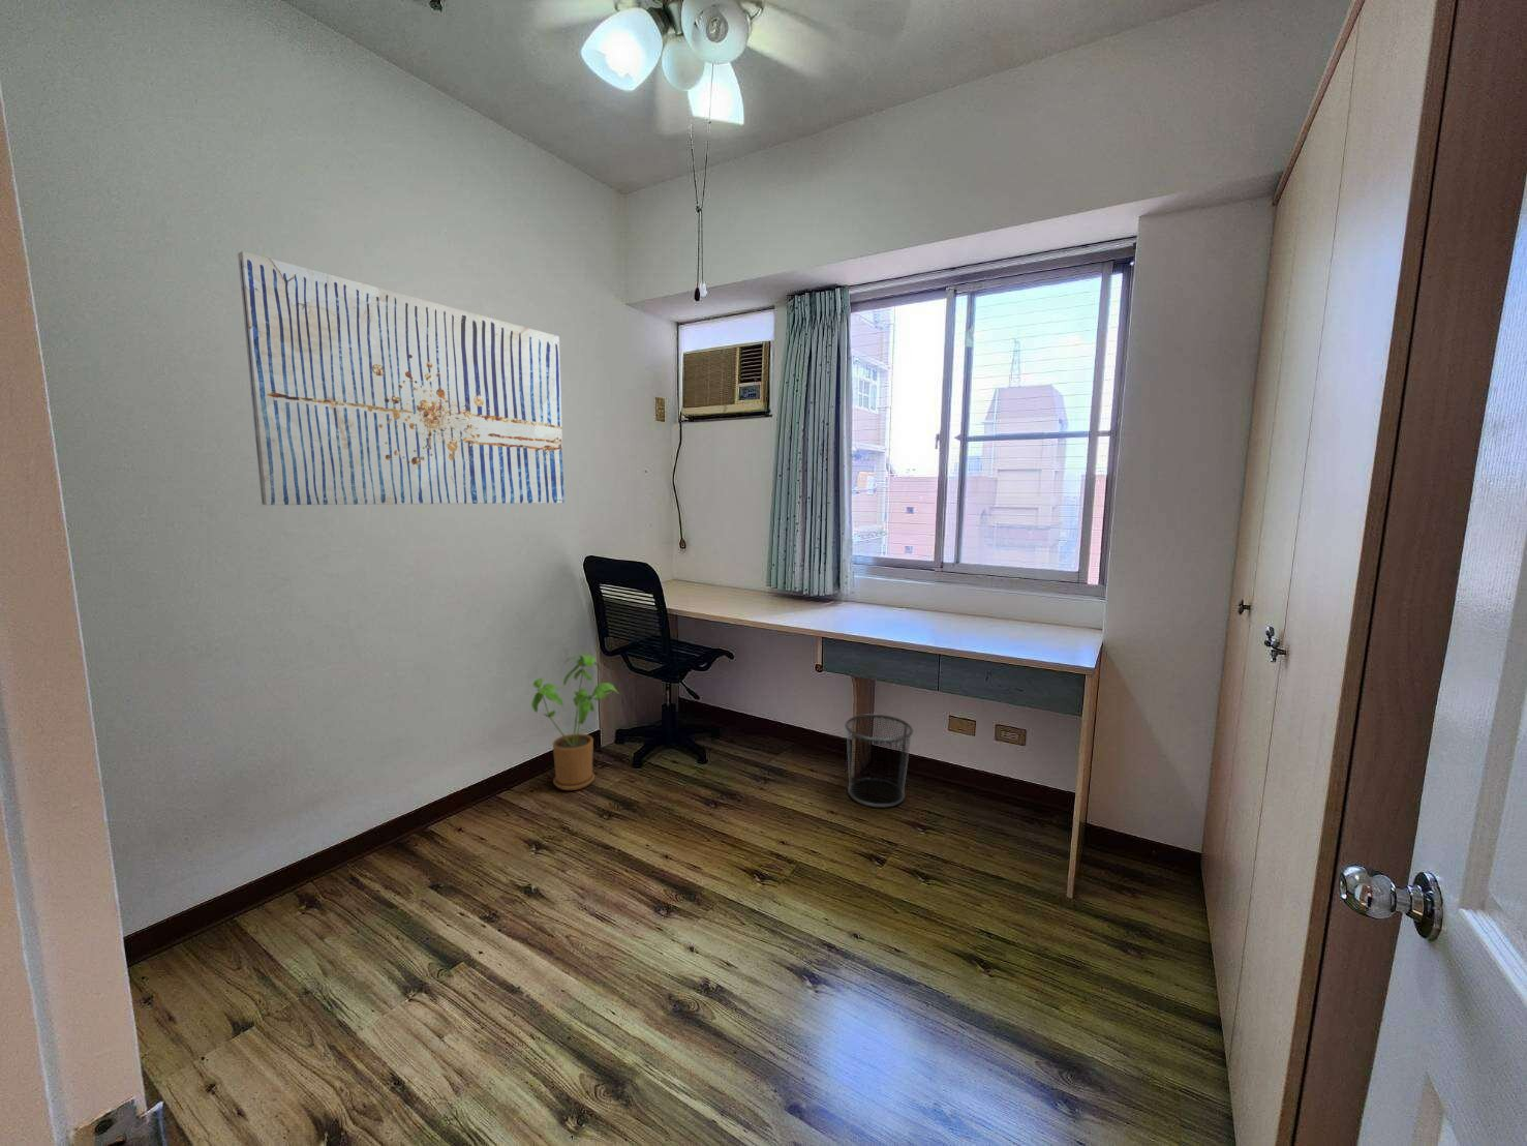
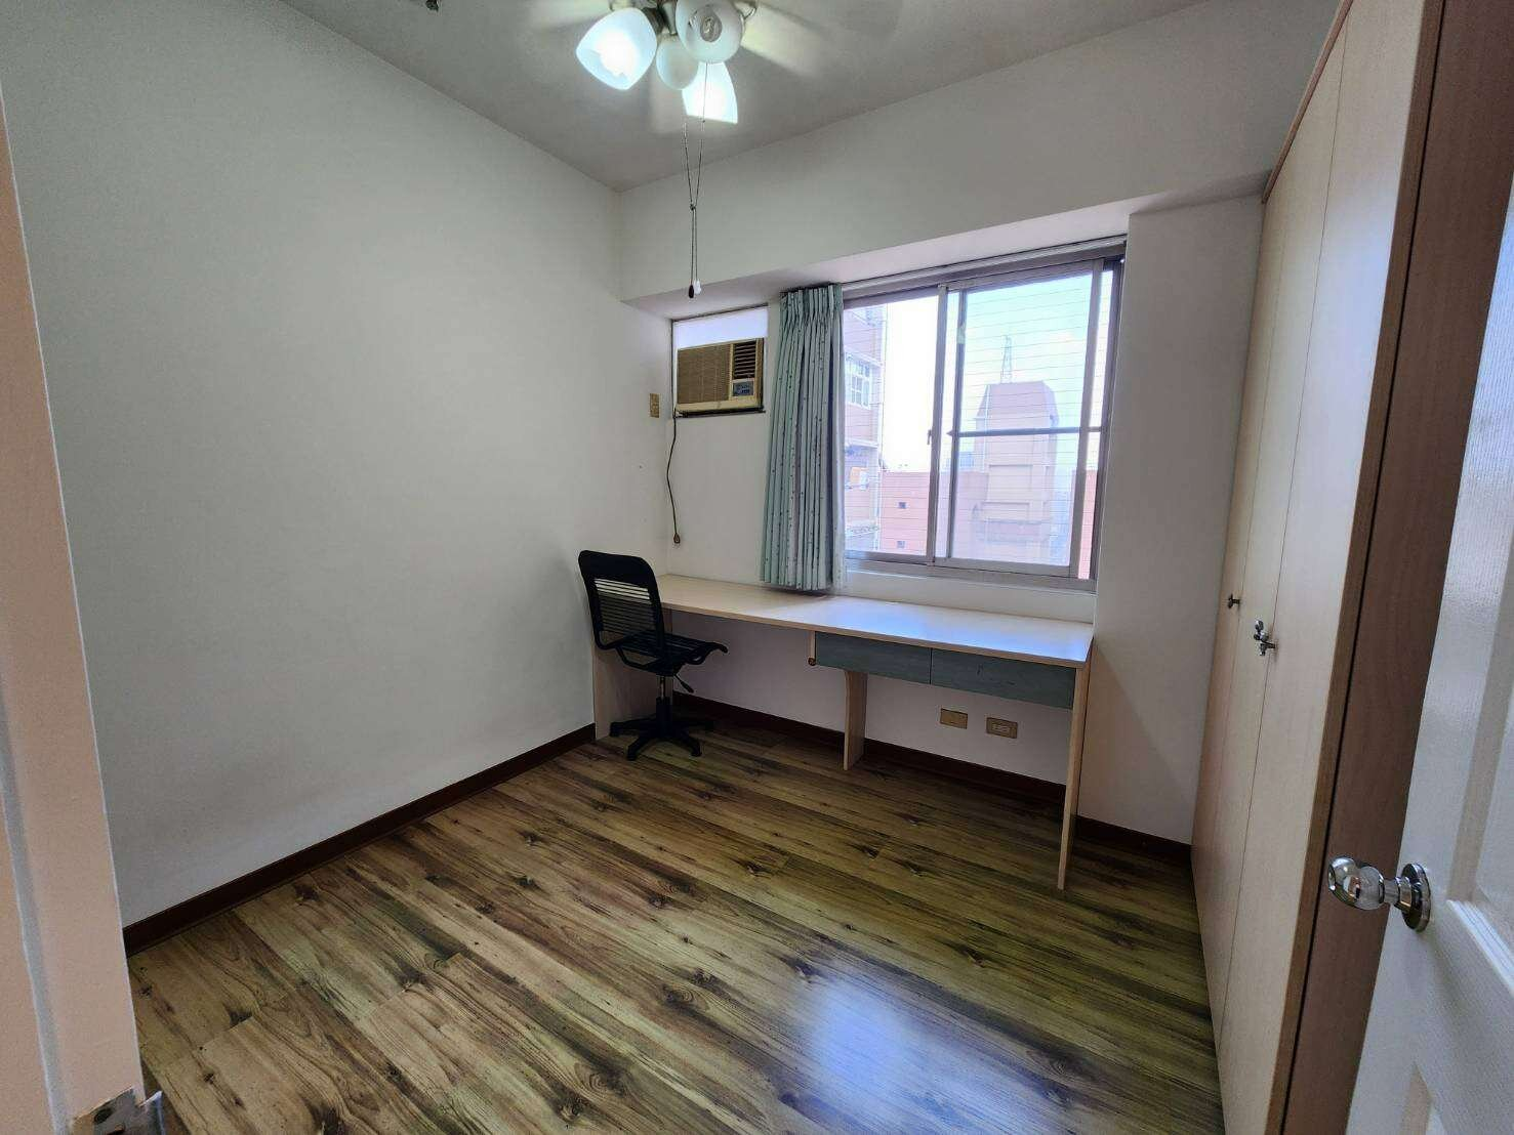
- waste bin (877, 761)
- wall art (437, 406)
- house plant (578, 721)
